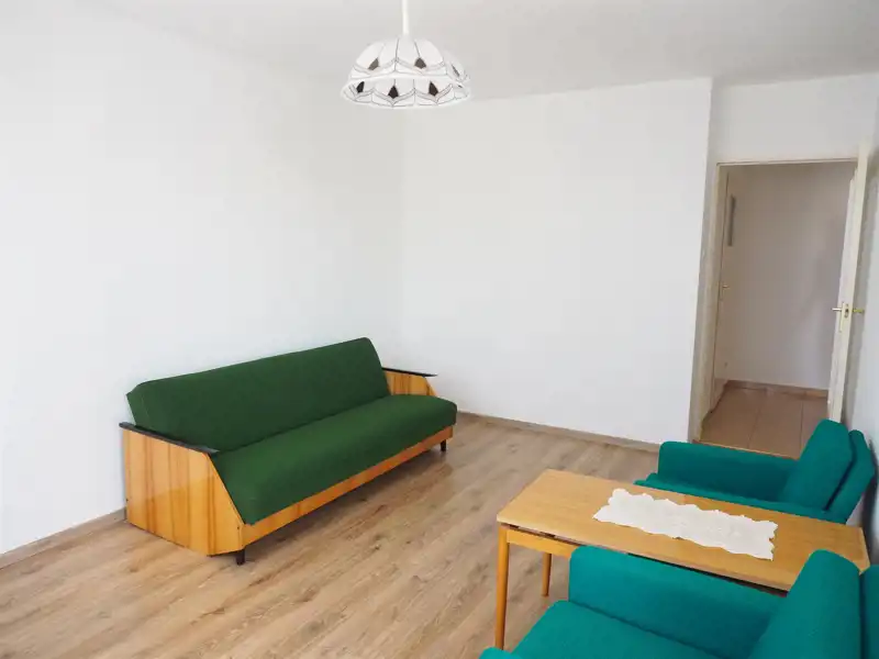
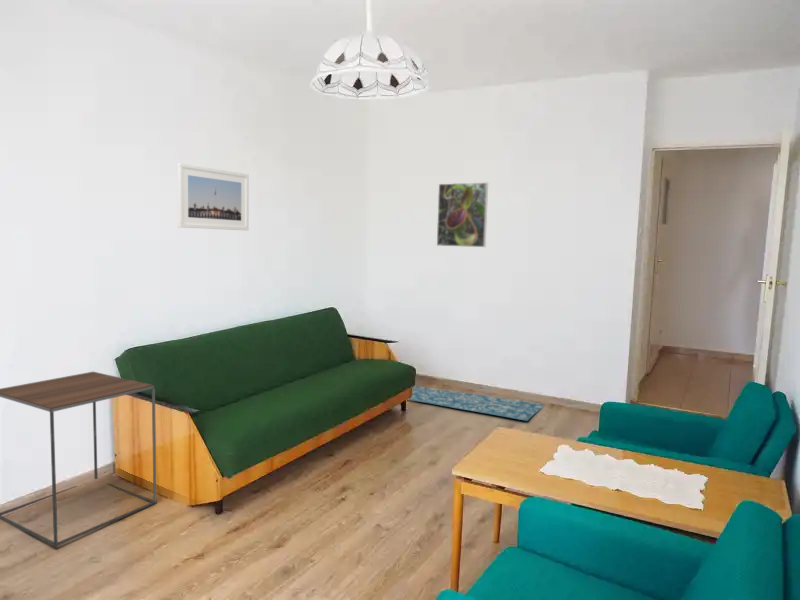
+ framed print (215, 199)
+ rug (468, 399)
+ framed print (461, 215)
+ side table (94, 449)
